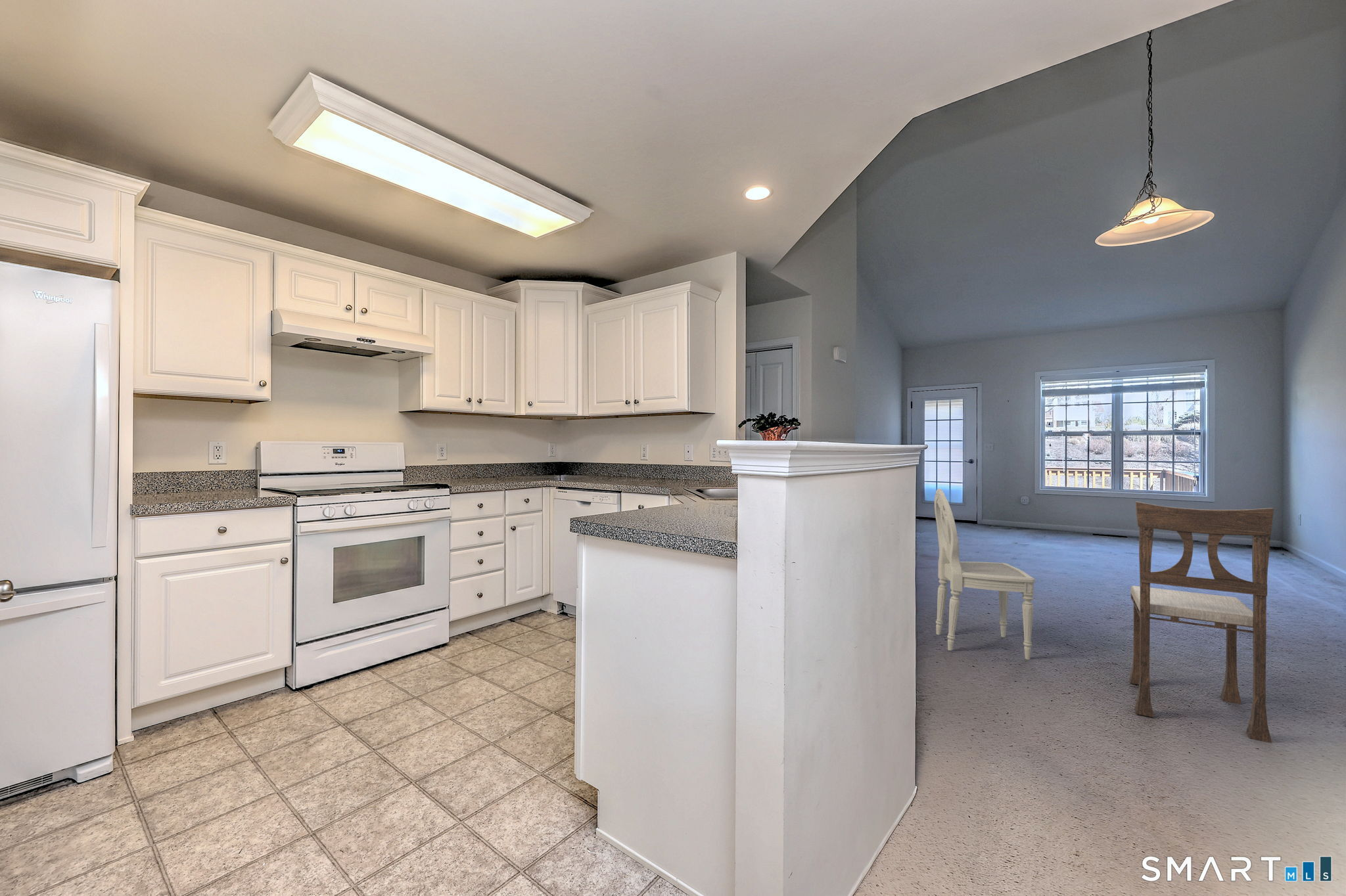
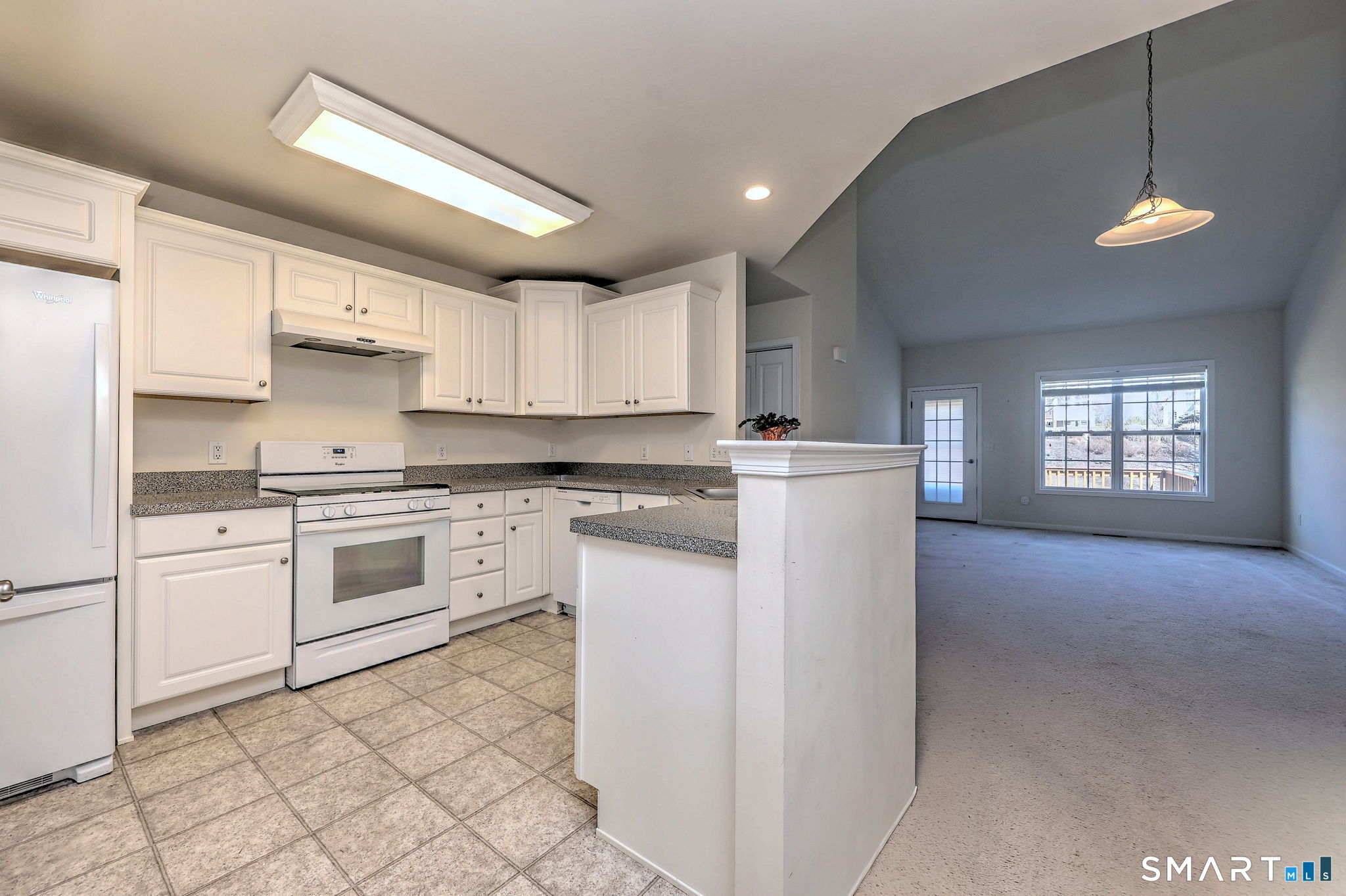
- dining chair (979, 567)
- dining chair (1191, 604)
